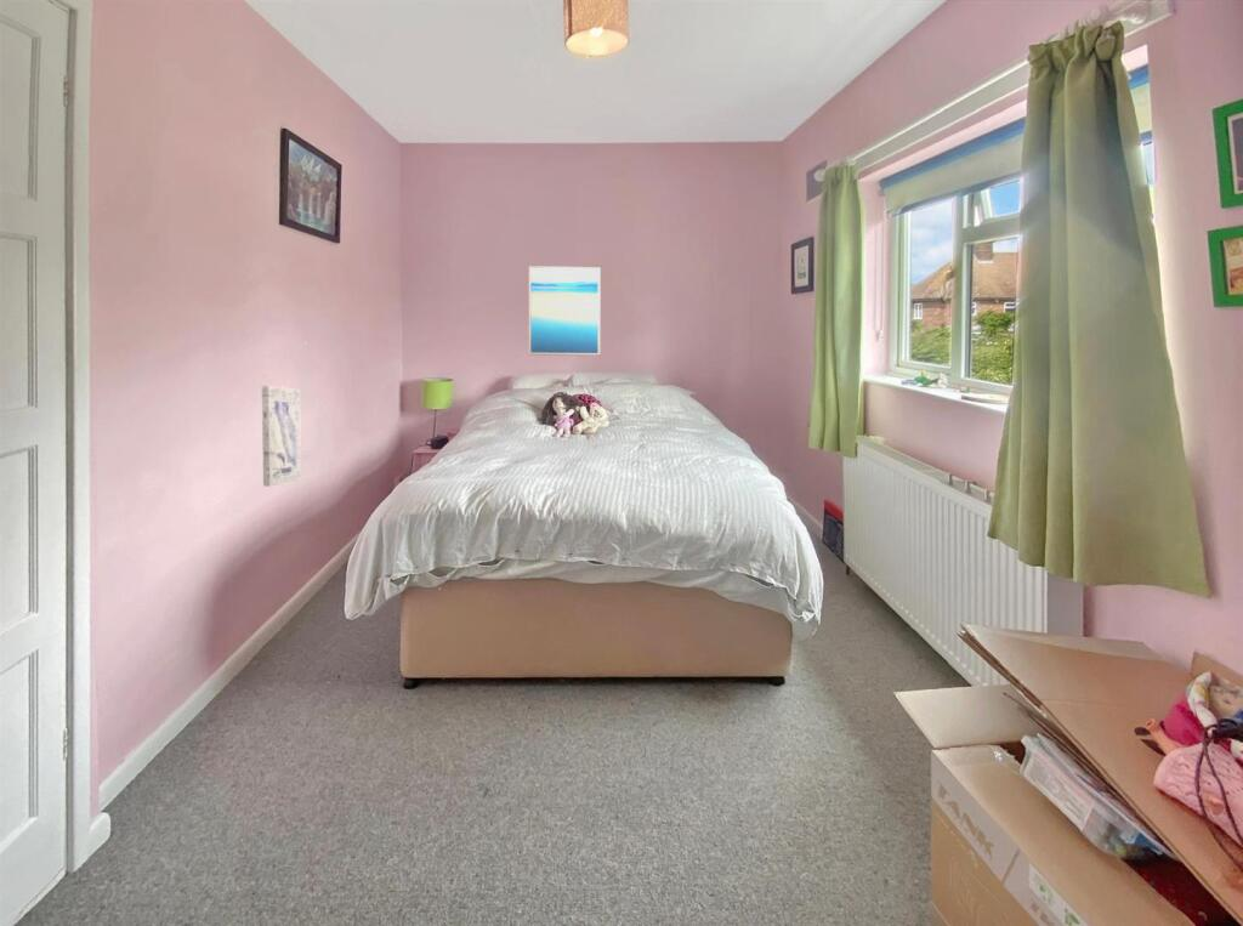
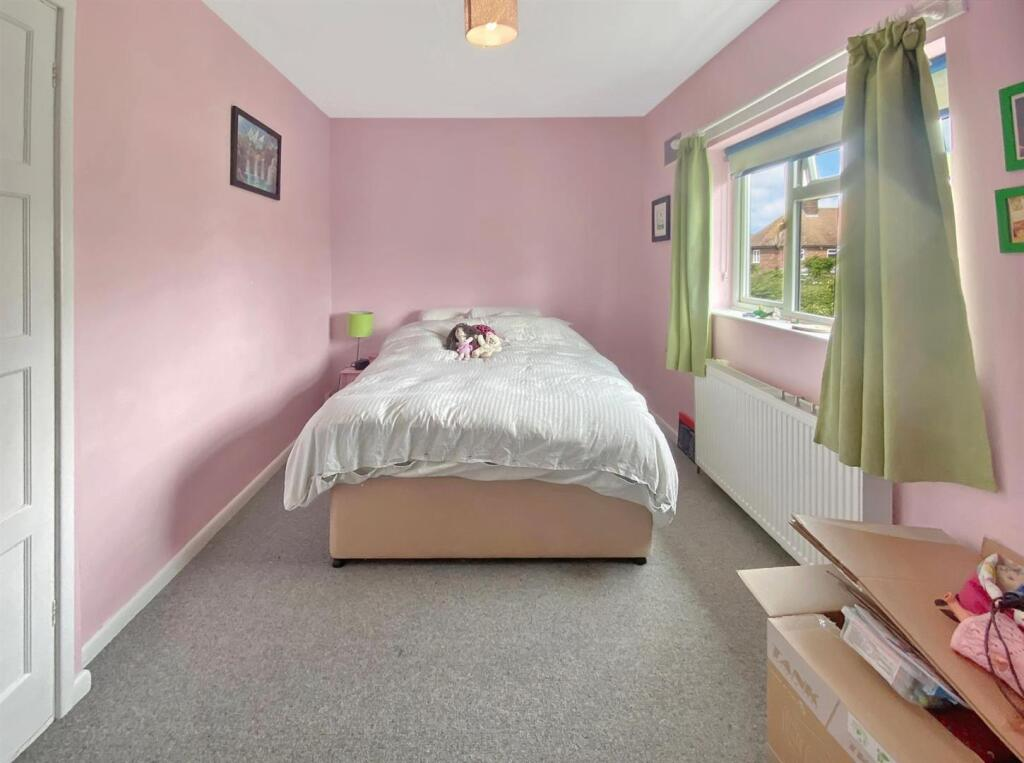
- wall art (282, 436)
- wall art (564, 311)
